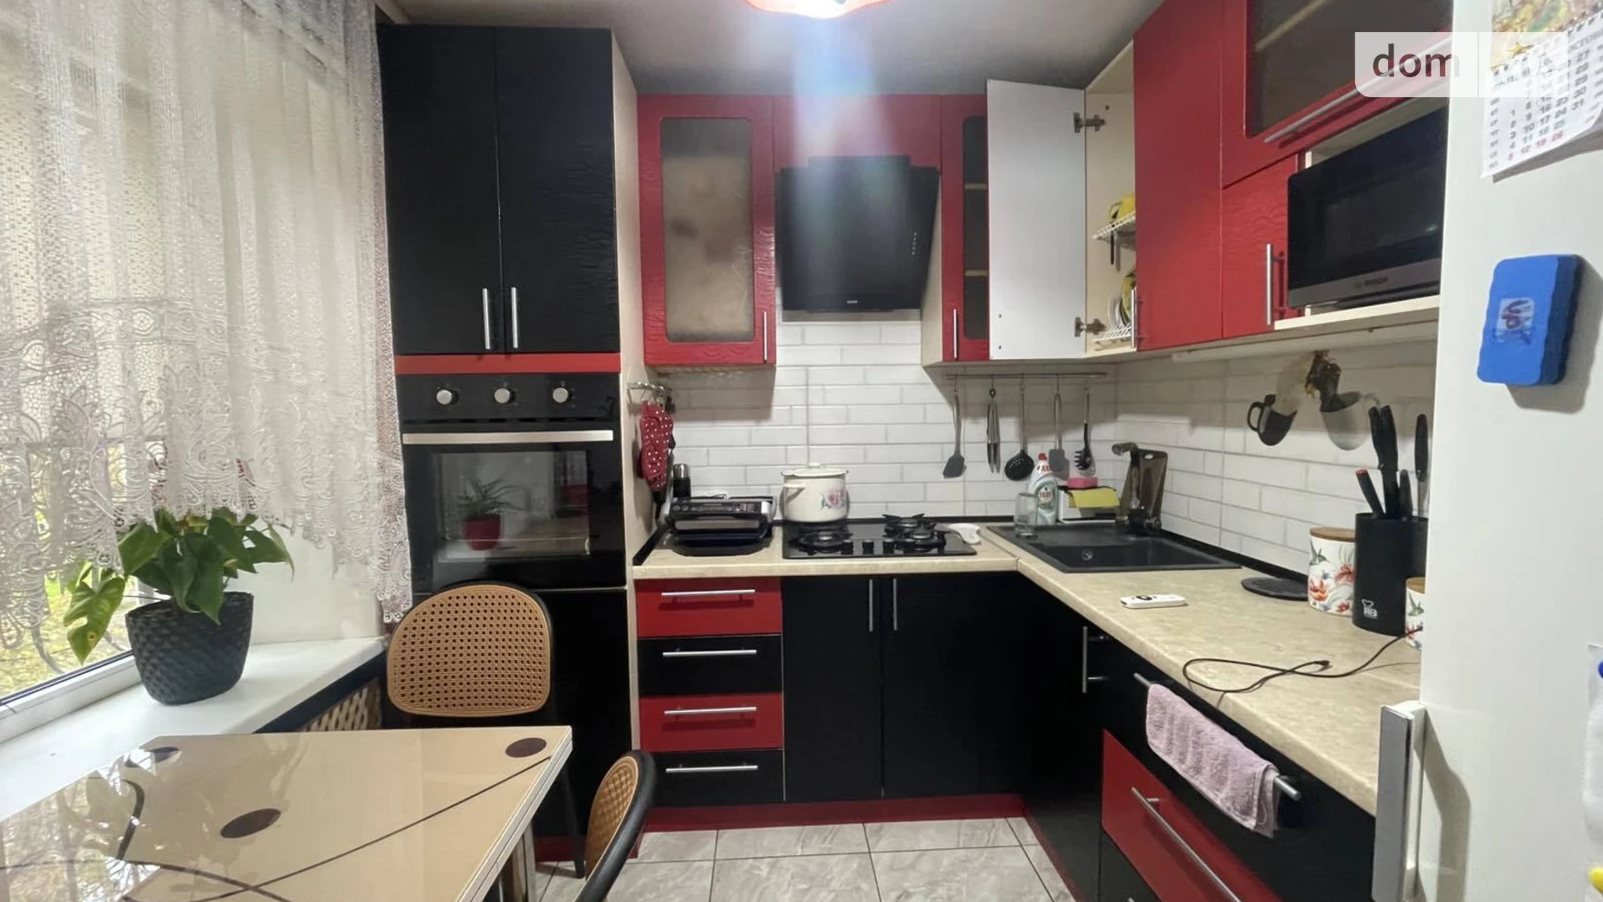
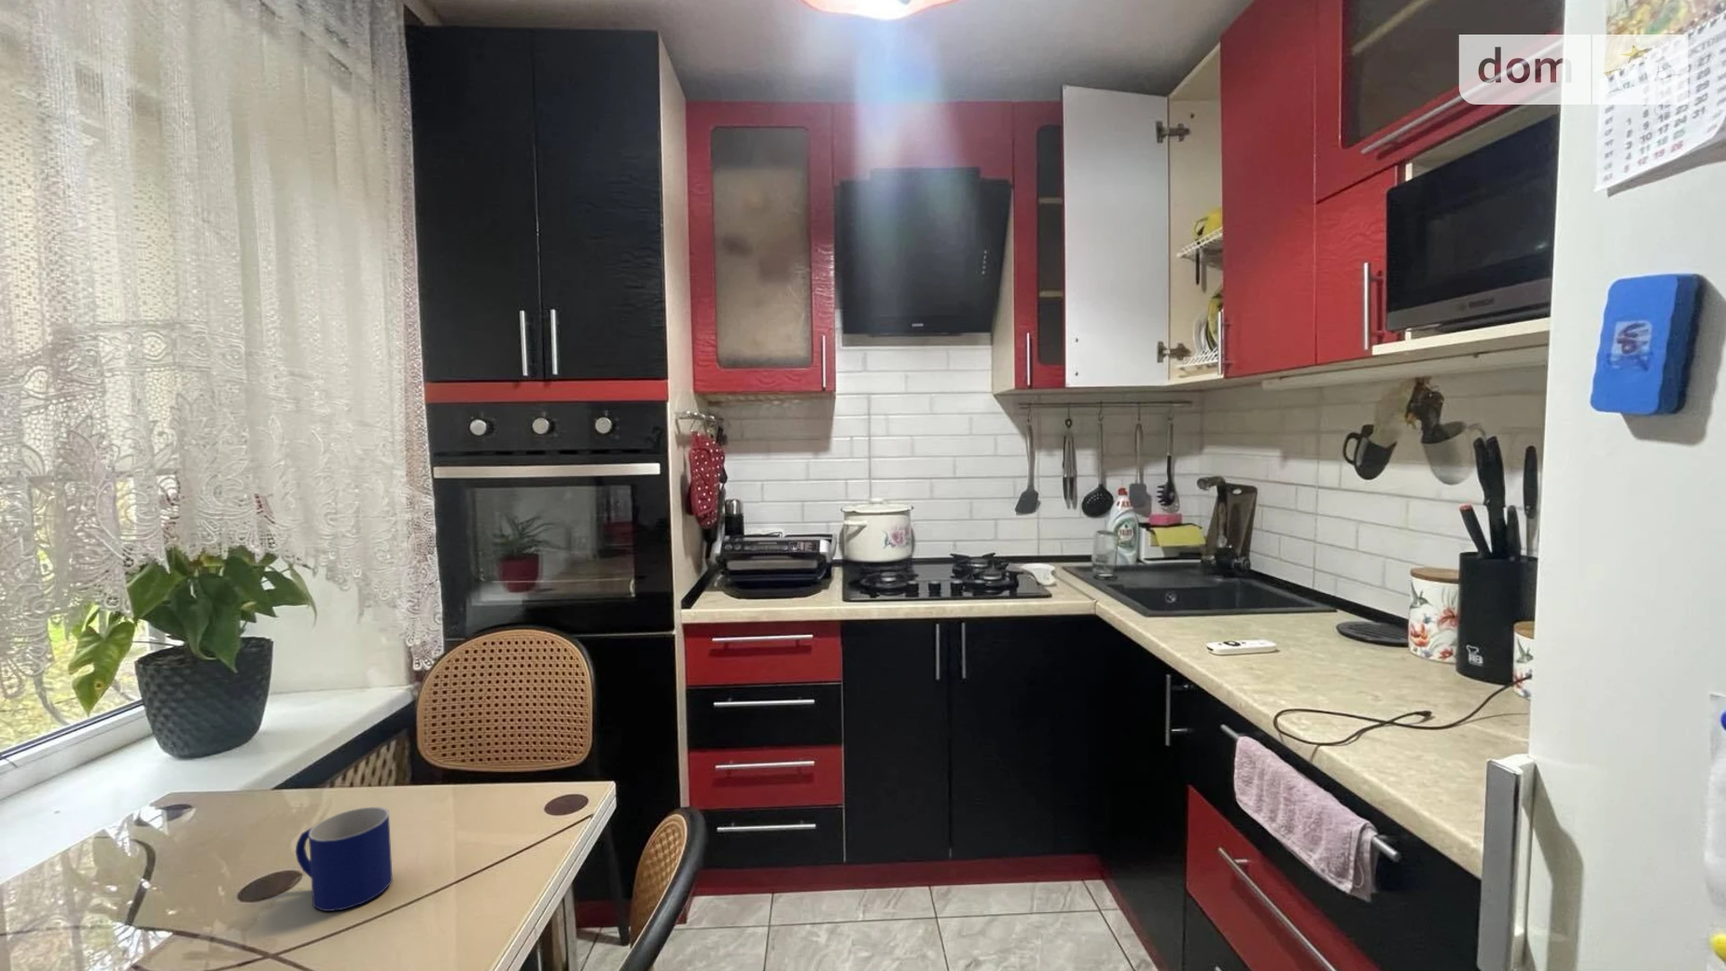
+ mug (339, 855)
